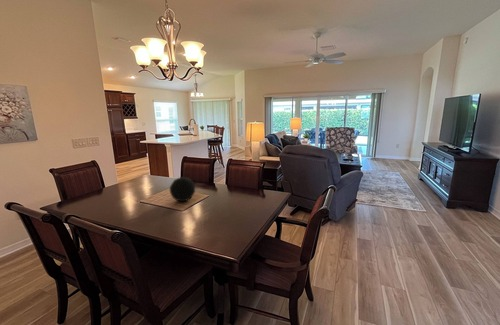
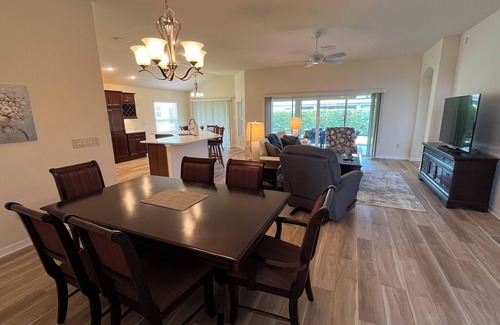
- decorative orb (182, 189)
